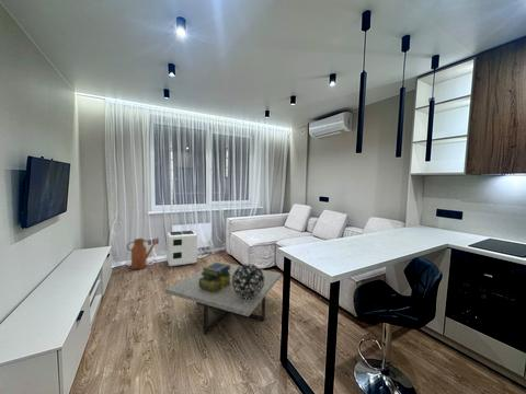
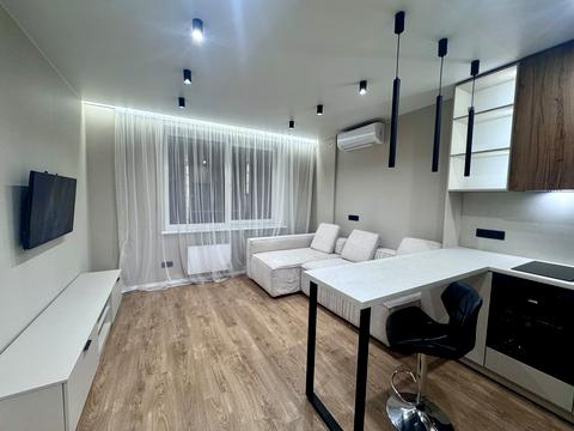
- coffee table (228, 296)
- decorative orb (248, 280)
- watering can (142, 252)
- stack of books (215, 275)
- air purifier (181, 247)
